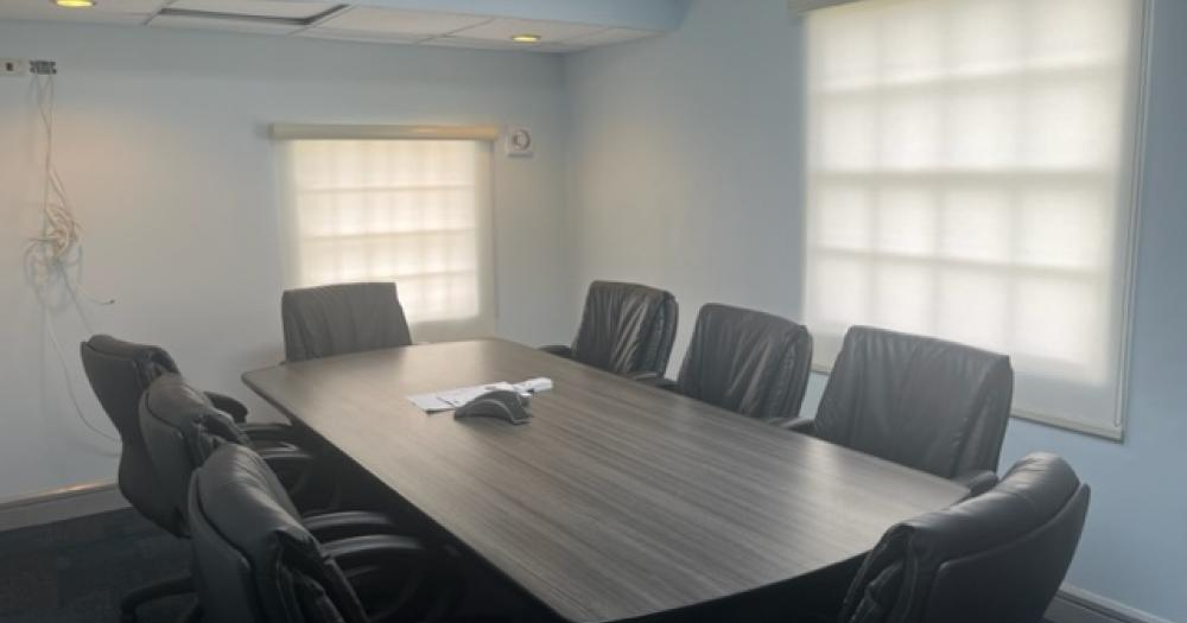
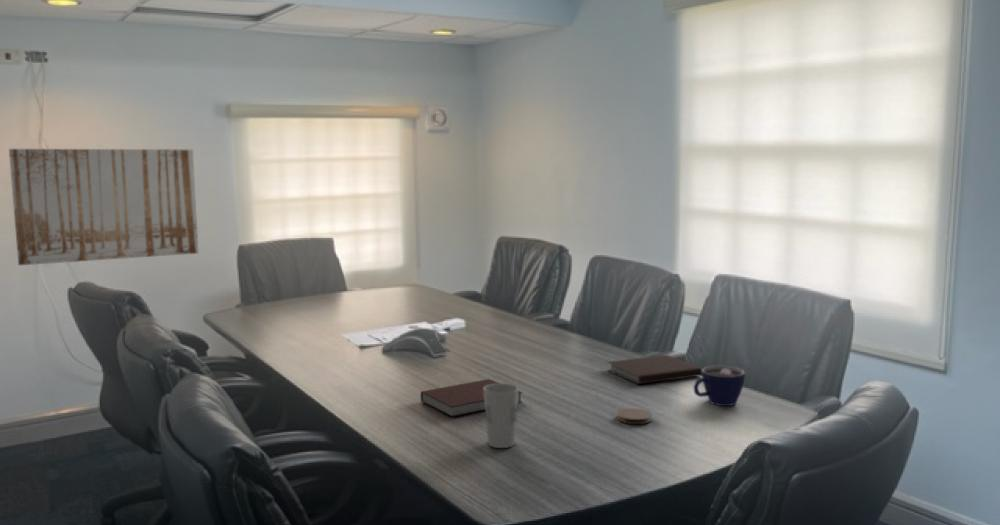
+ wall art (109, 204)
+ notebook (653, 369)
+ cup (716, 387)
+ coaster (634, 416)
+ notebook (471, 396)
+ cup (501, 415)
